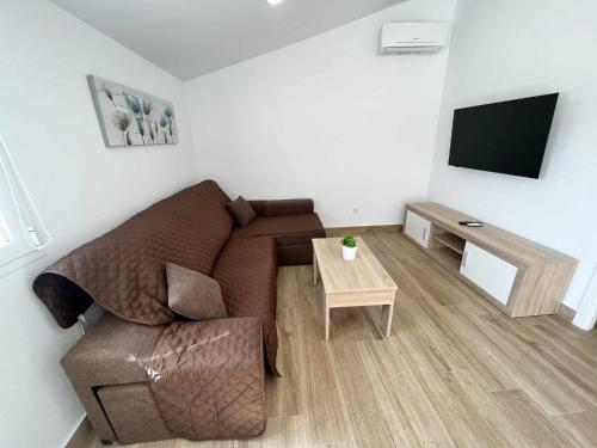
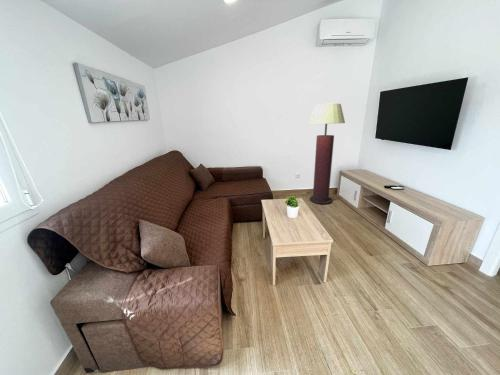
+ floor lamp (323, 155)
